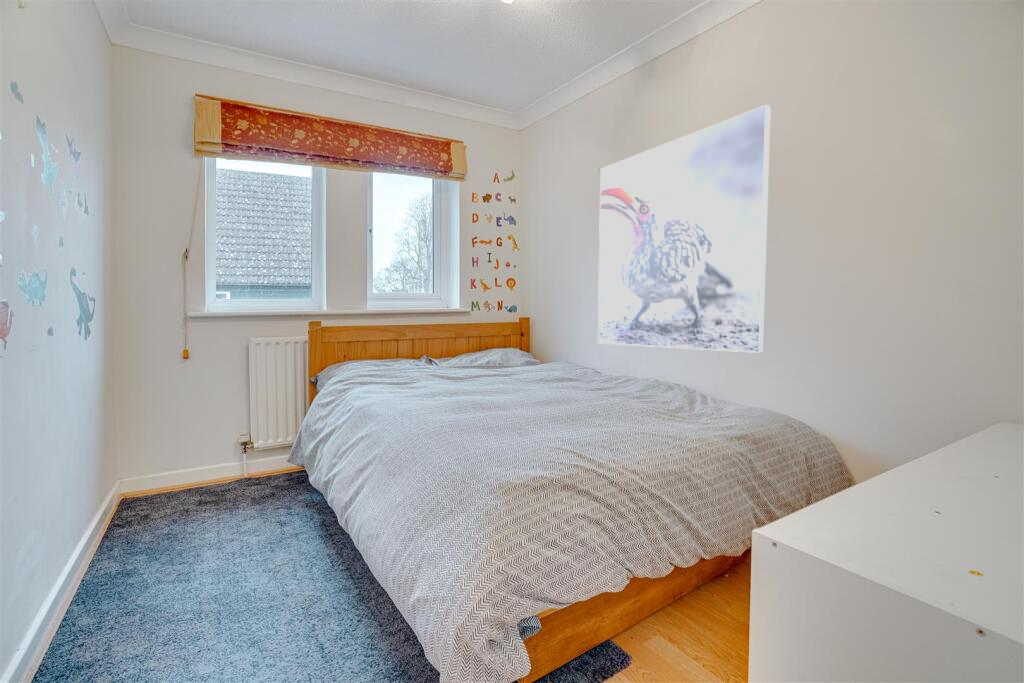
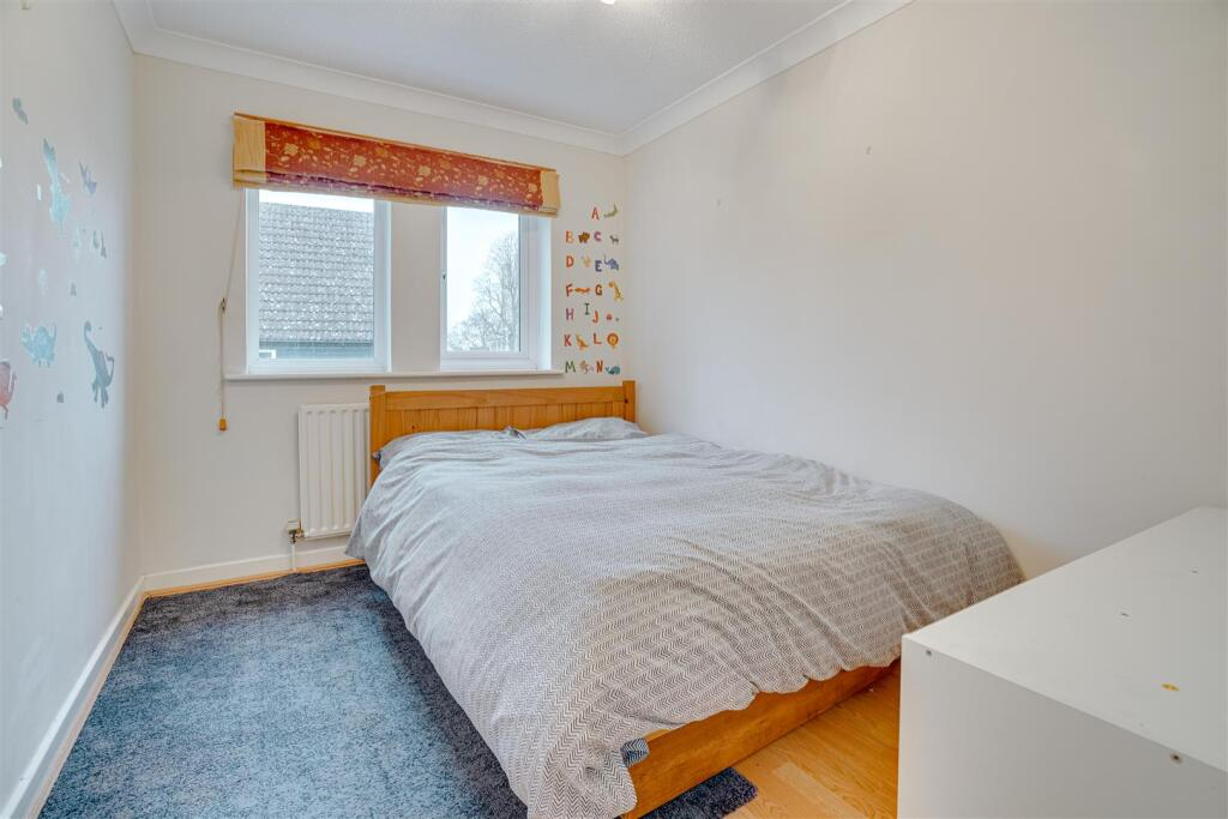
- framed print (668, 245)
